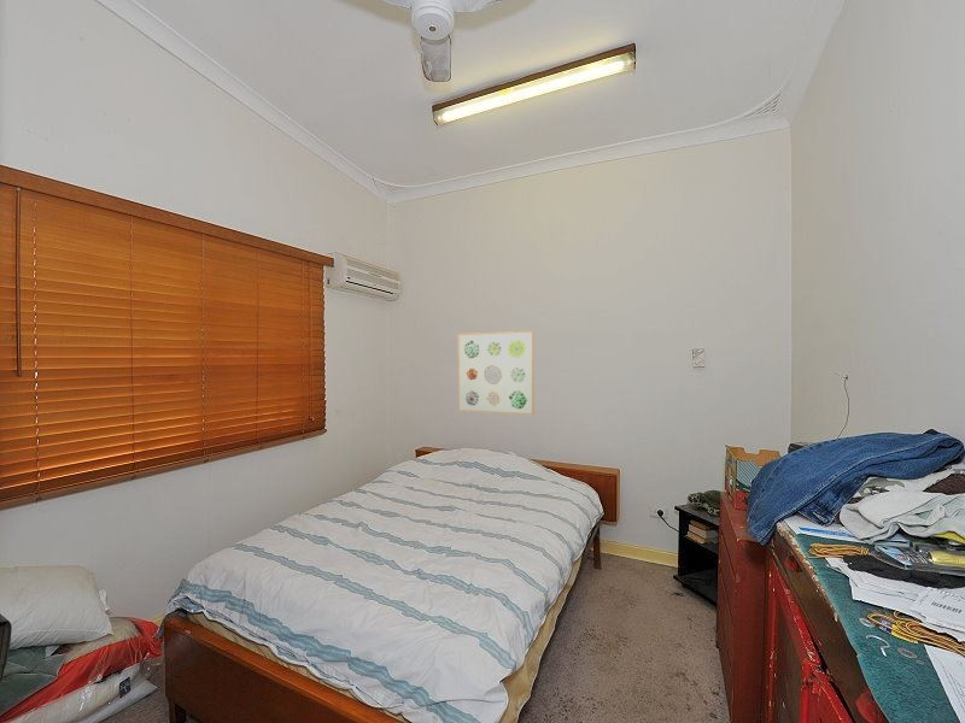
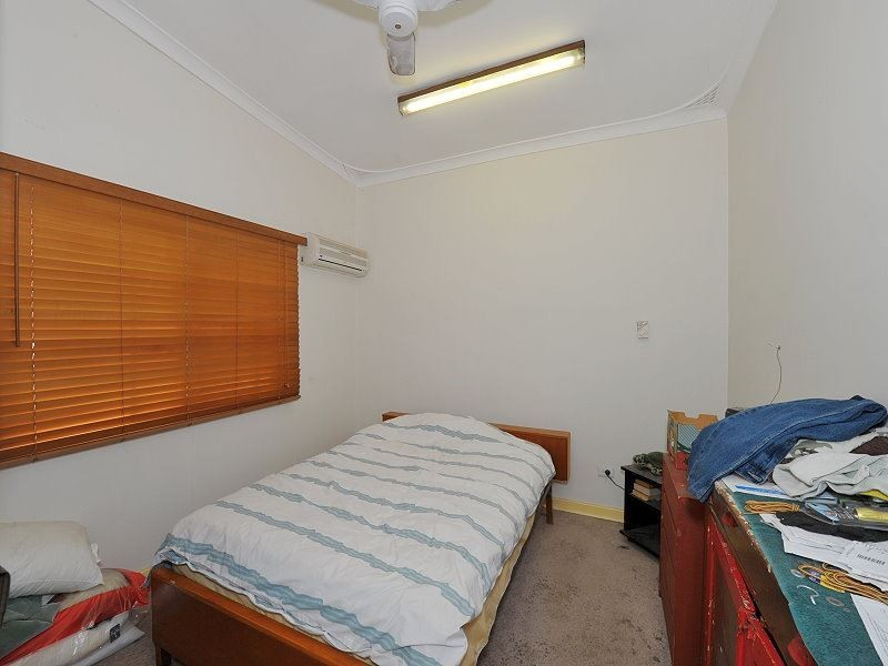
- wall art (493, 372)
